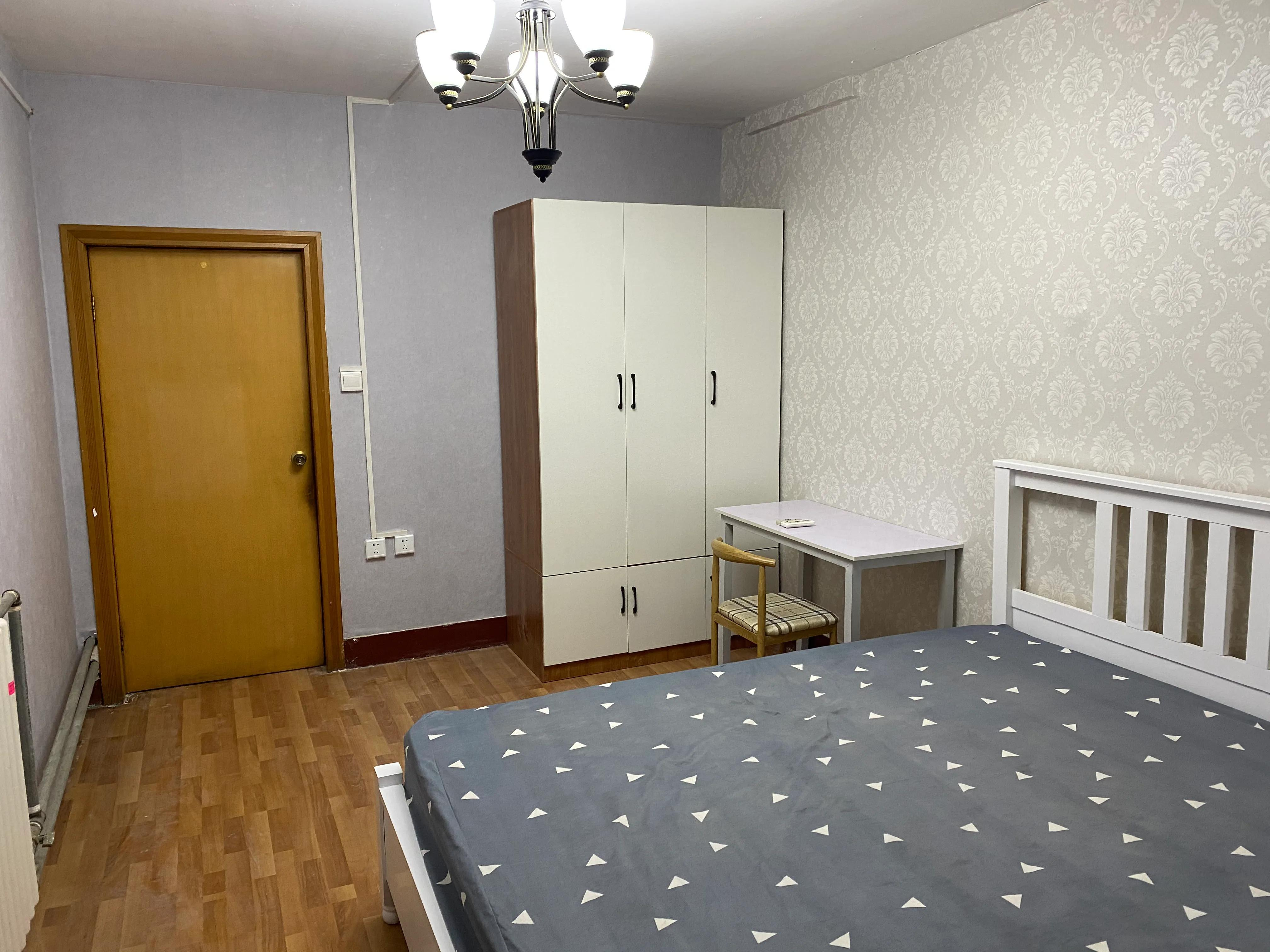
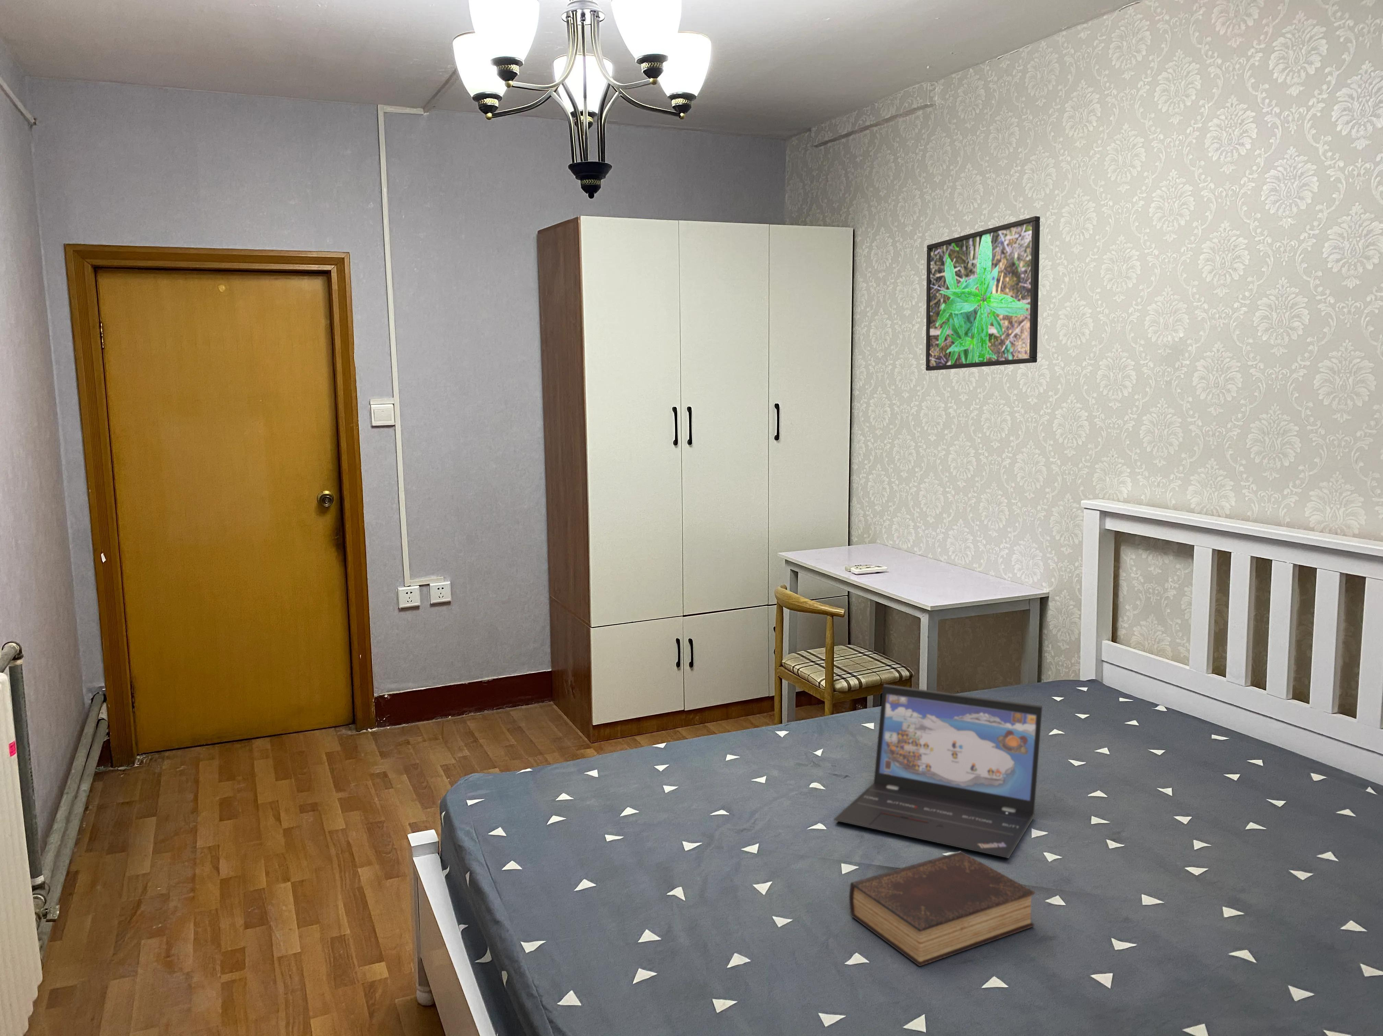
+ laptop (939, 764)
+ book (940, 903)
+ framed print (978, 299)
